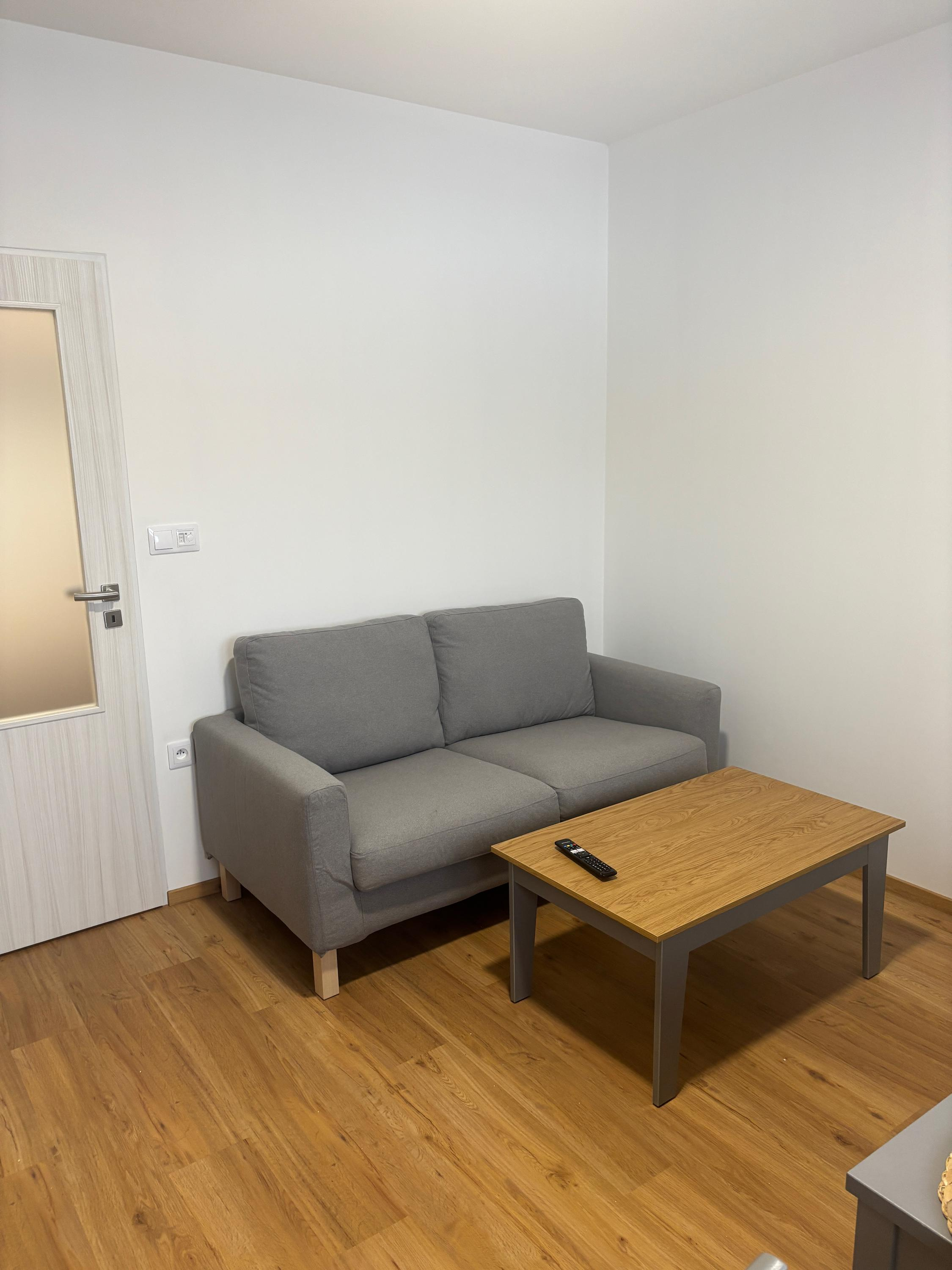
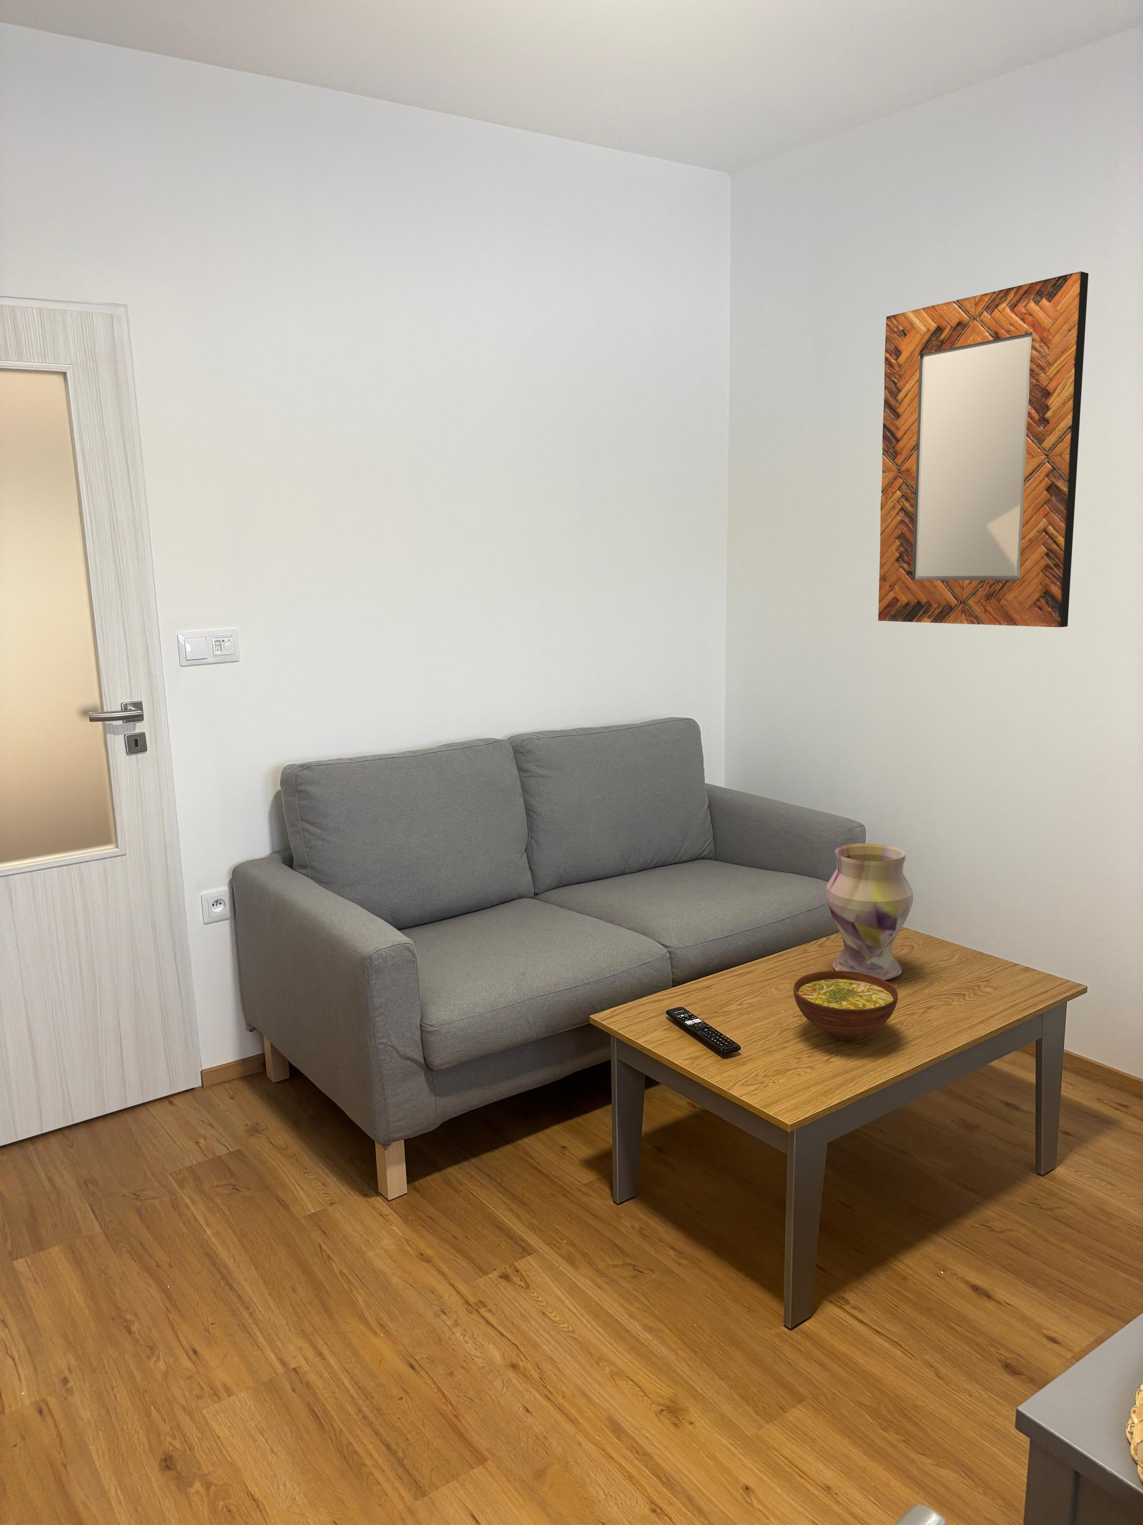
+ home mirror (971, 465)
+ vase (868, 911)
+ bowl (844, 1011)
